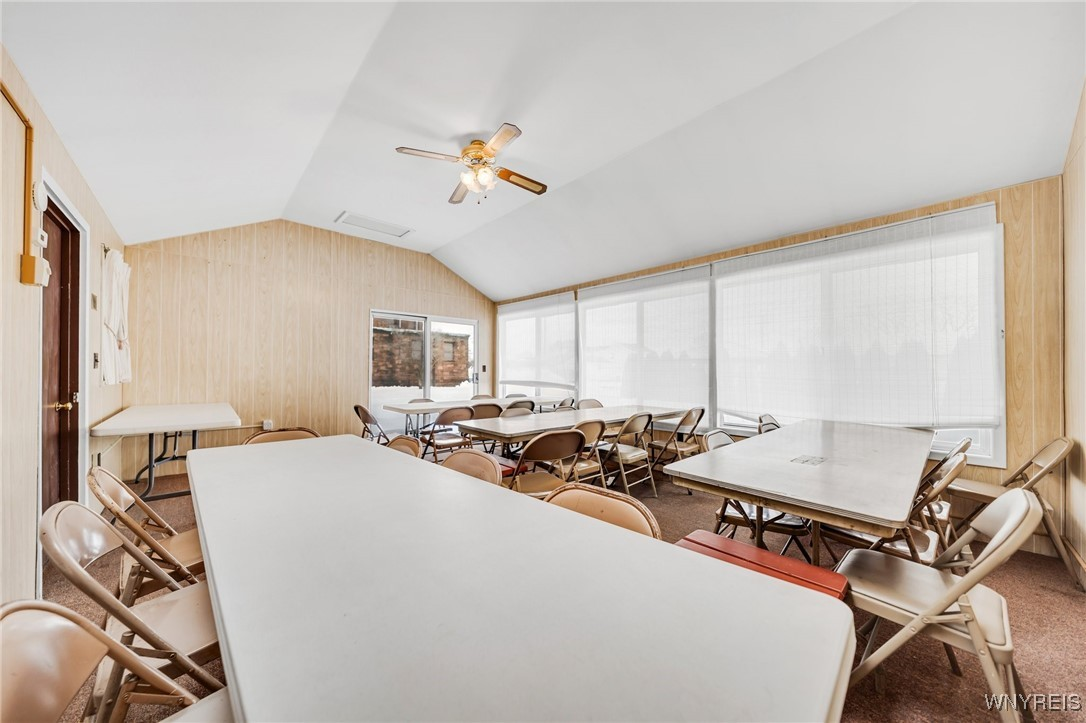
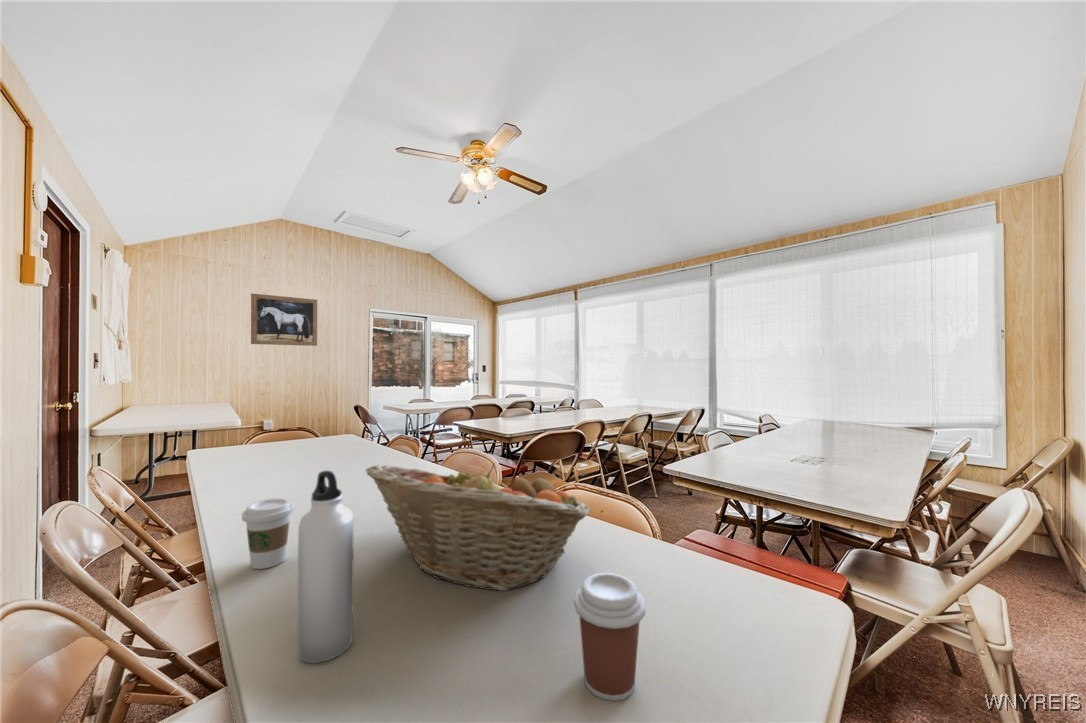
+ water bottle (326, 559)
+ wall art (285, 320)
+ coffee cup (609, 633)
+ coffee cup (268, 532)
+ fruit basket (476, 506)
